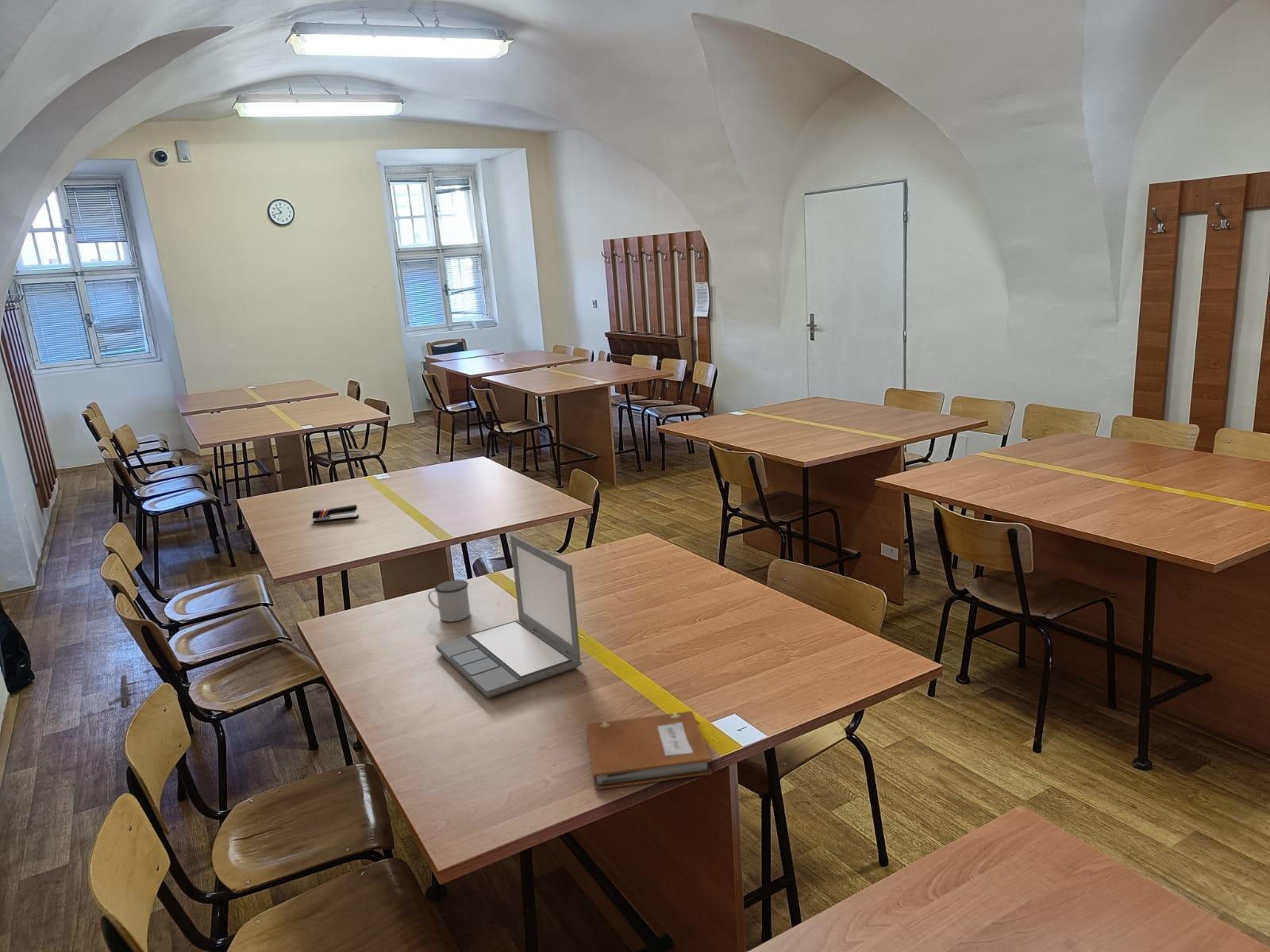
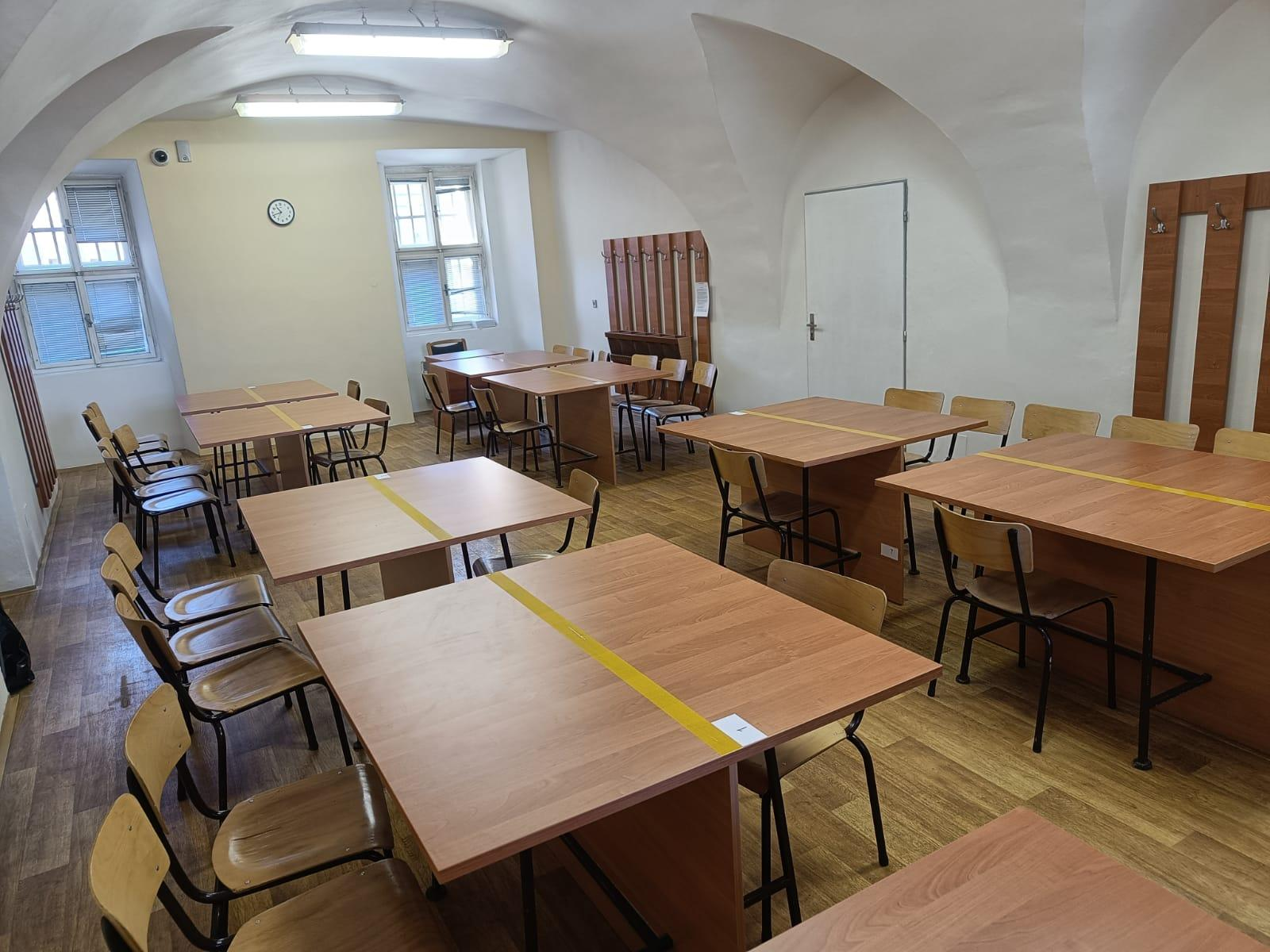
- laptop (504, 624)
- notebook (648, 746)
- stapler (335, 513)
- mug (448, 601)
